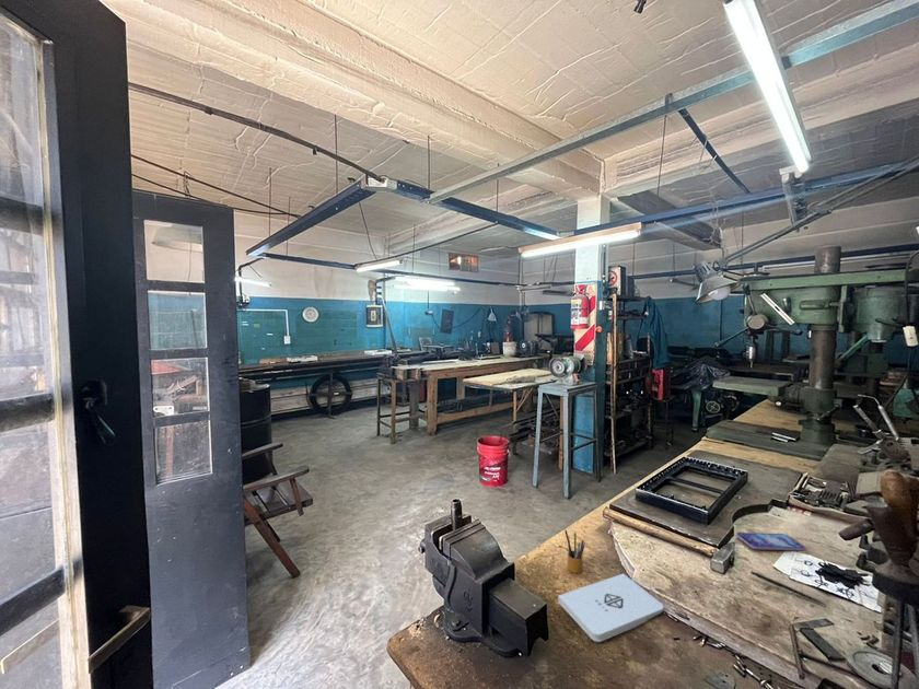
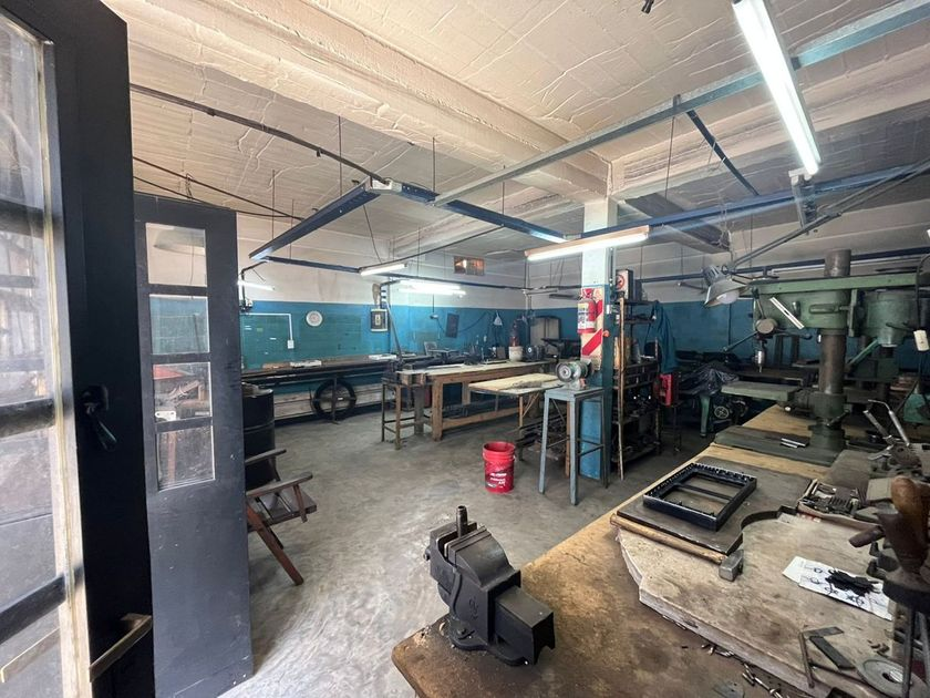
- notepad (610, 604)
- pencil box (573, 551)
- pen (787, 587)
- smartphone (769, 540)
